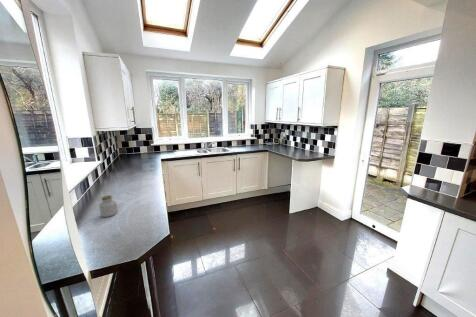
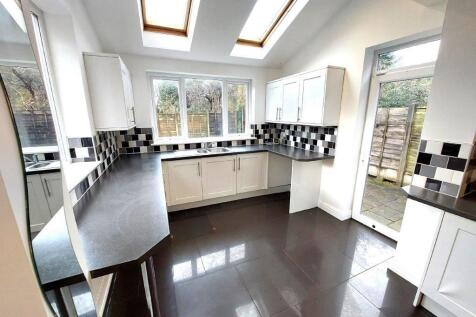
- jar (108, 205)
